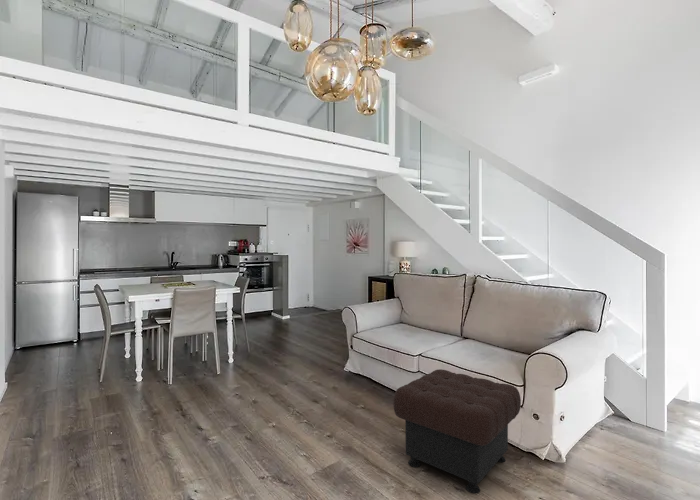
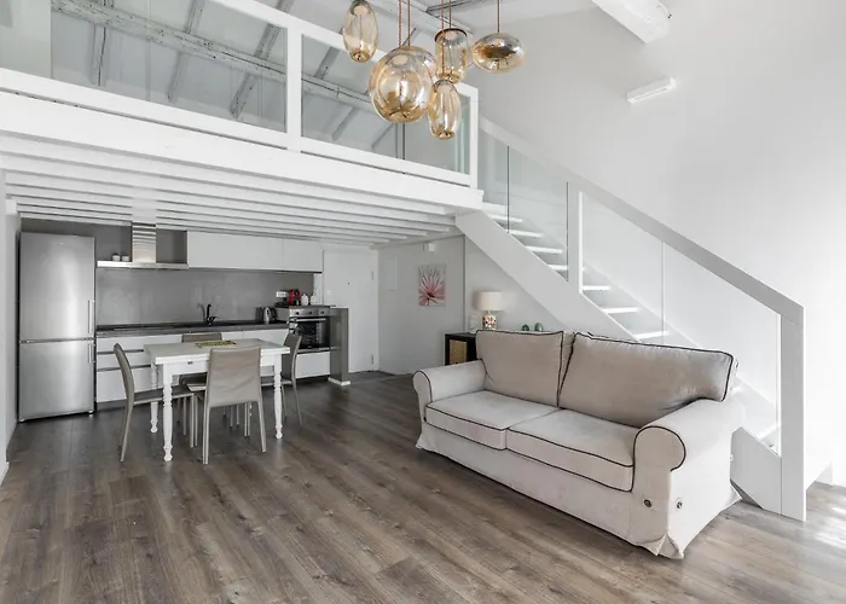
- ottoman (457, 423)
